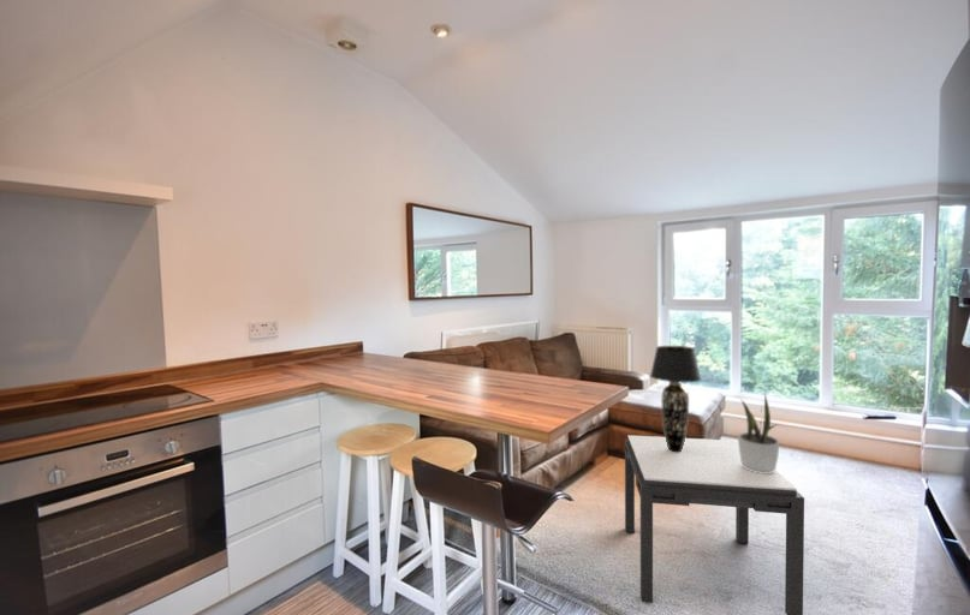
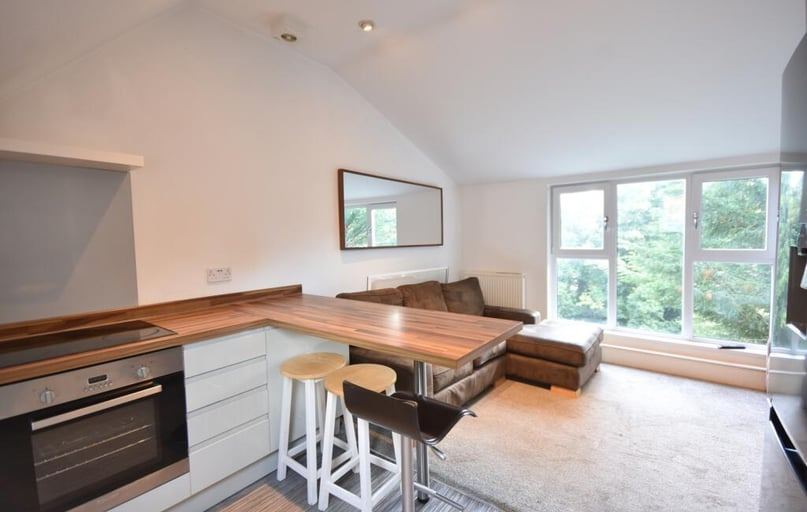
- potted plant (757, 428)
- side table (698, 503)
- table lamp (674, 399)
